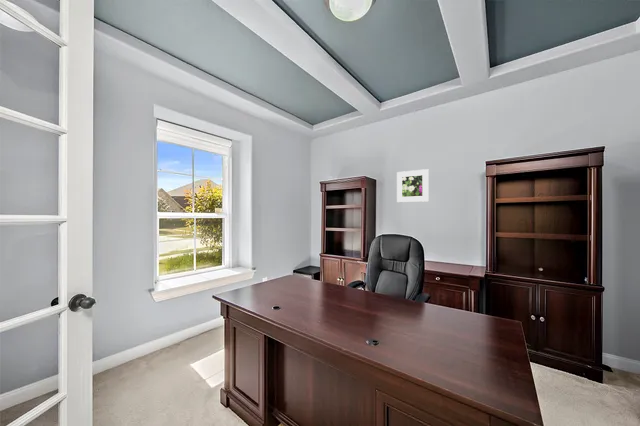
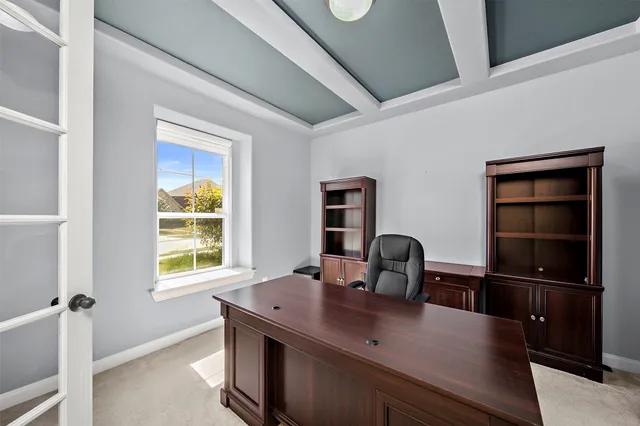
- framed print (412, 186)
